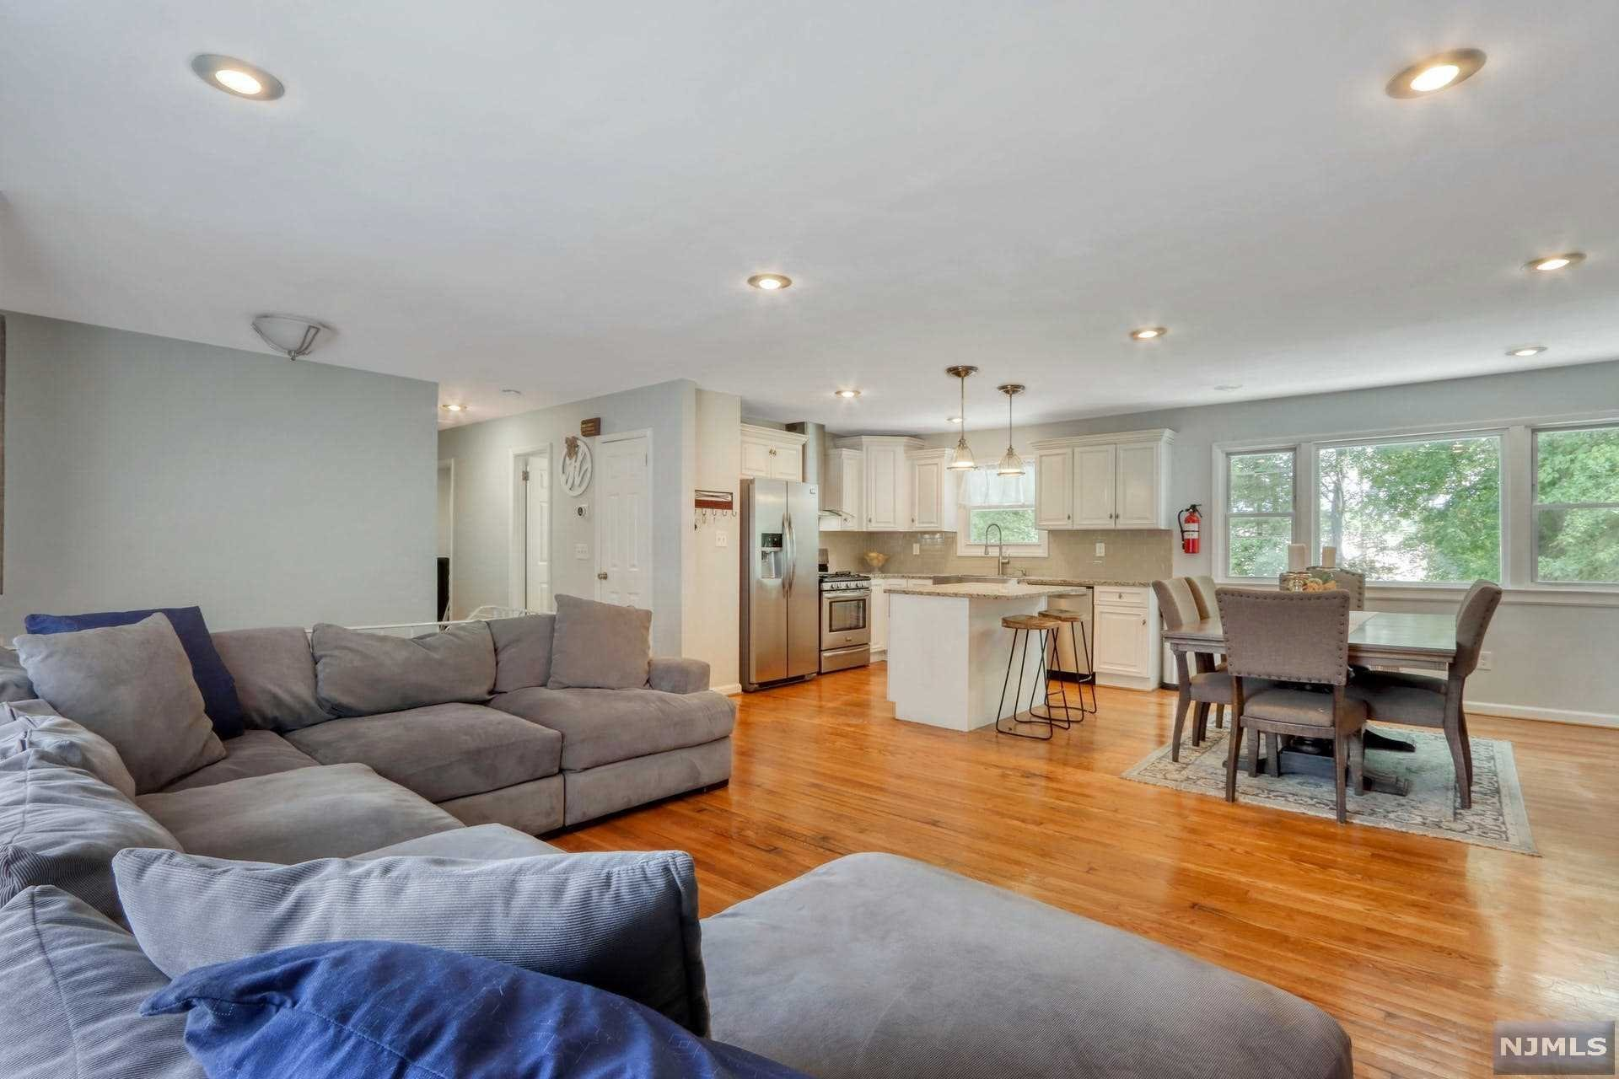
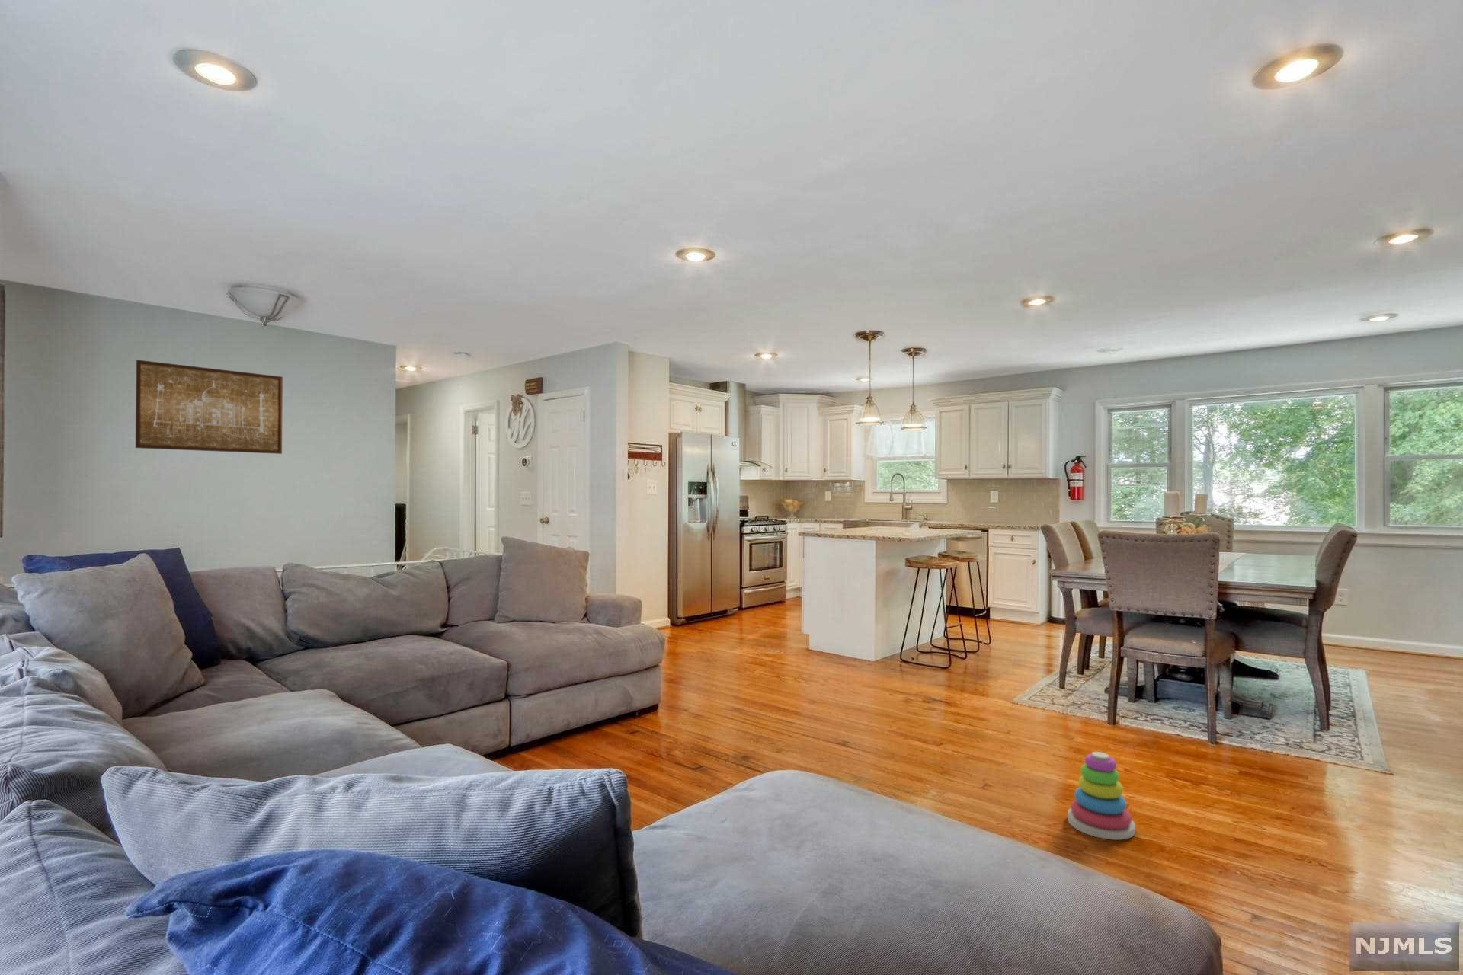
+ stacking toy (1101, 789)
+ wall art (213, 410)
